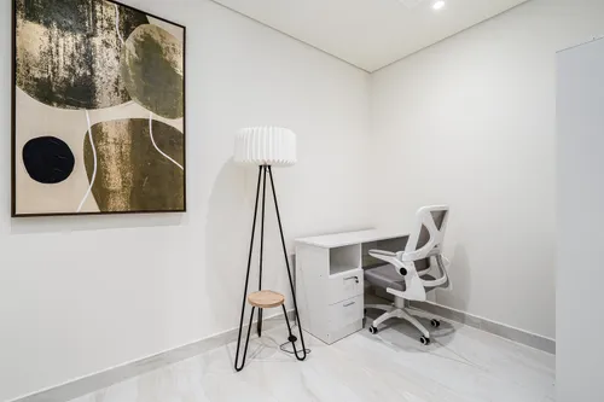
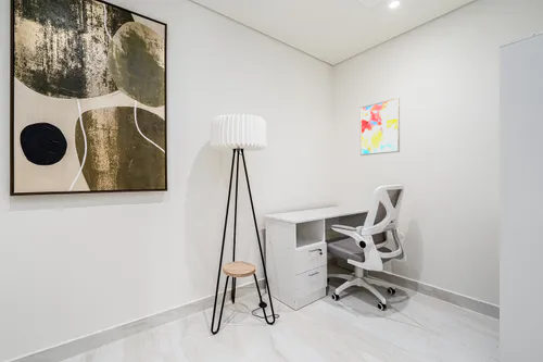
+ wall art (378, 128)
